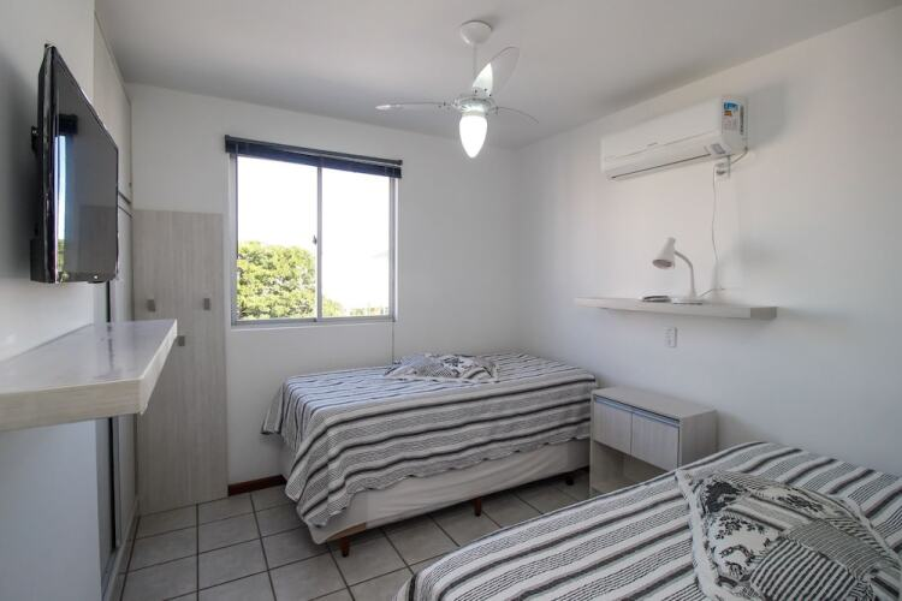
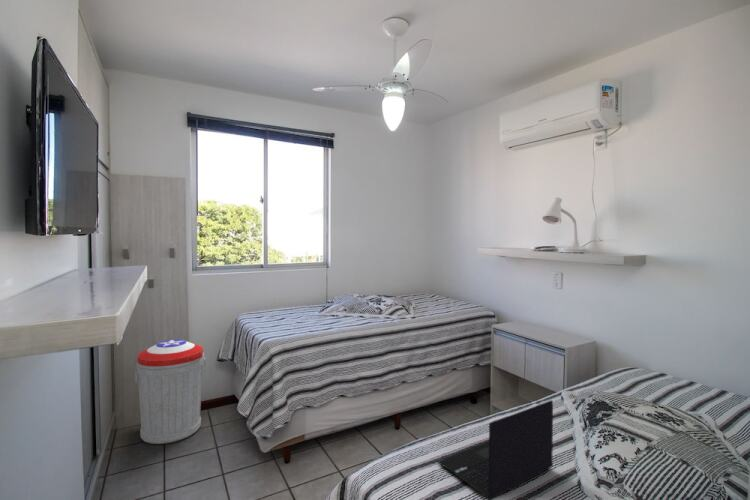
+ laptop (494, 432)
+ trash can (171, 386)
